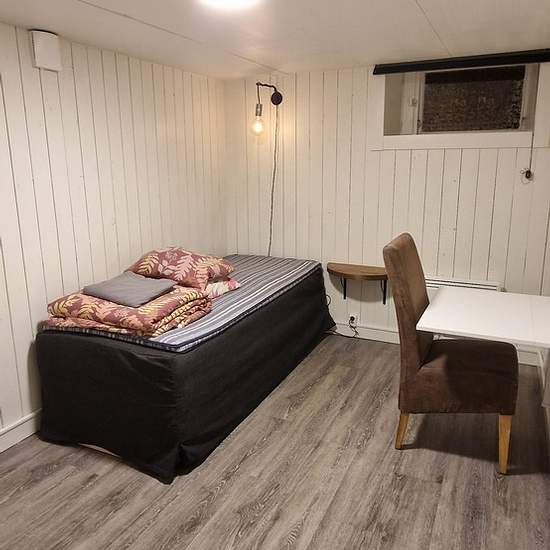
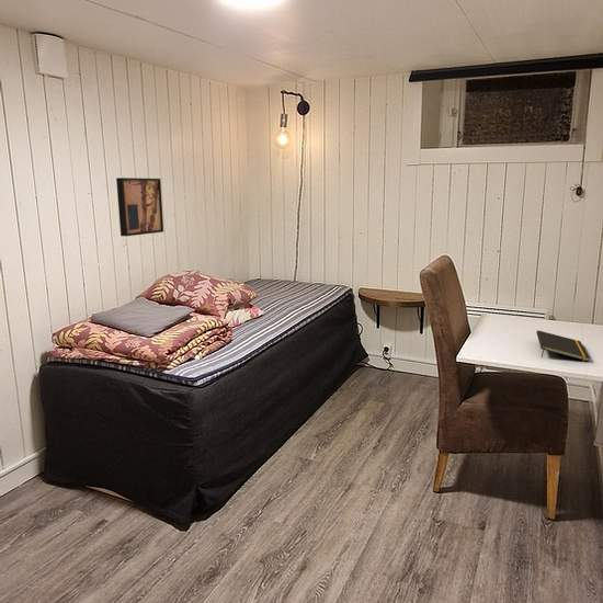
+ notepad (561, 344)
+ wall art (140, 206)
